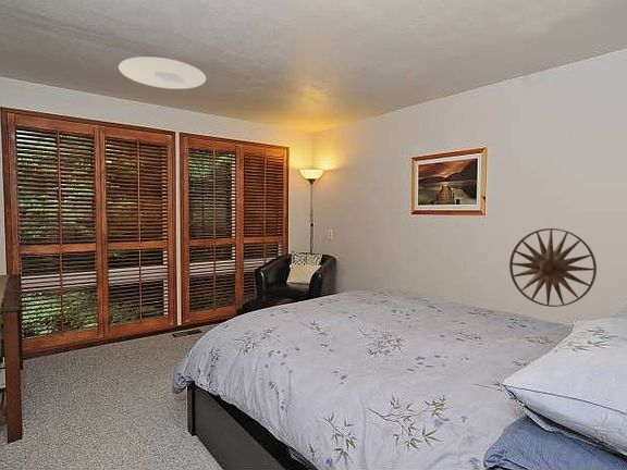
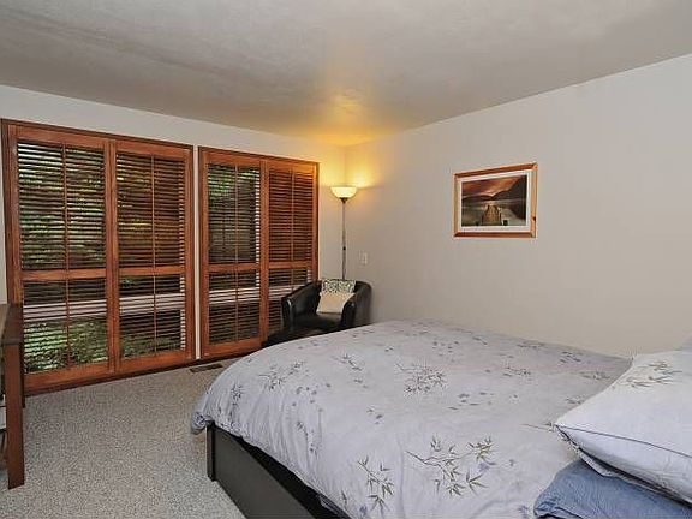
- wall art (550, 267)
- ceiling light (163, 71)
